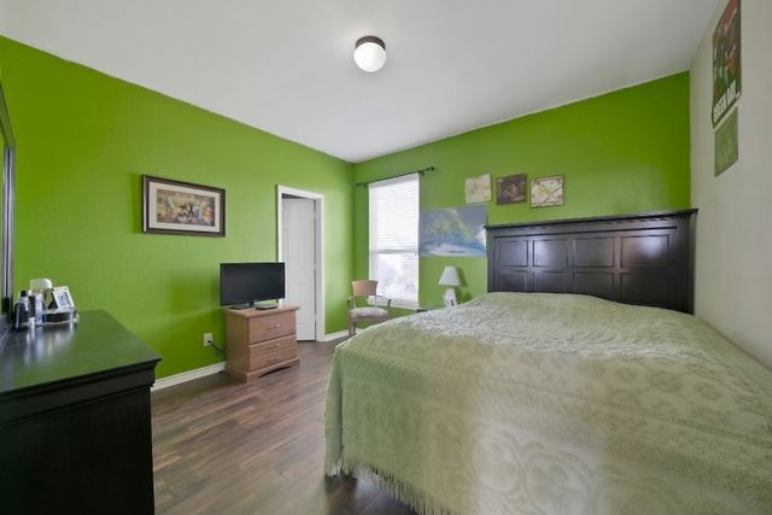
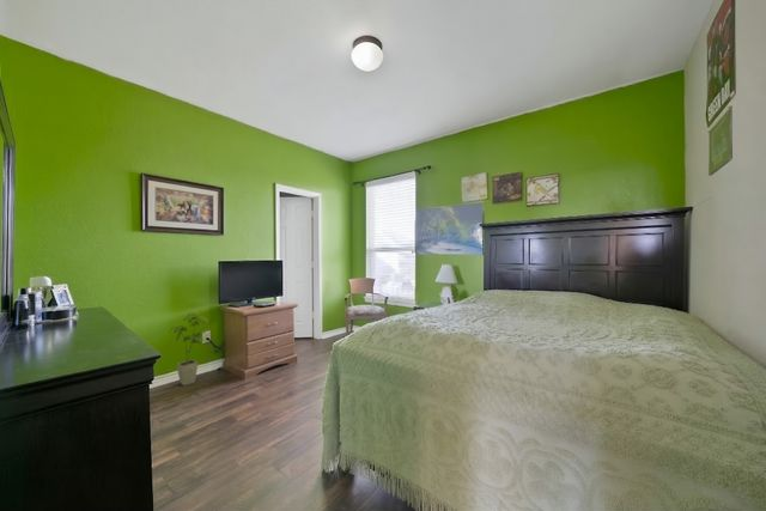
+ house plant (192, 347)
